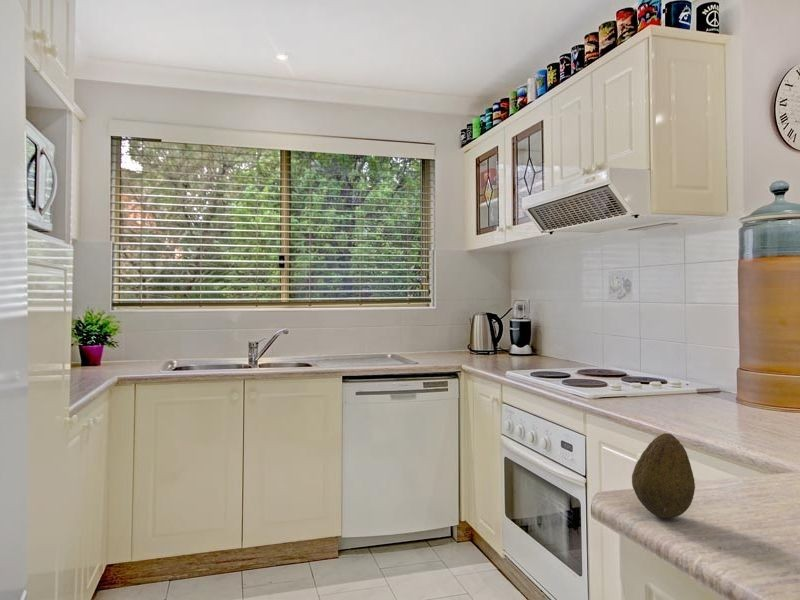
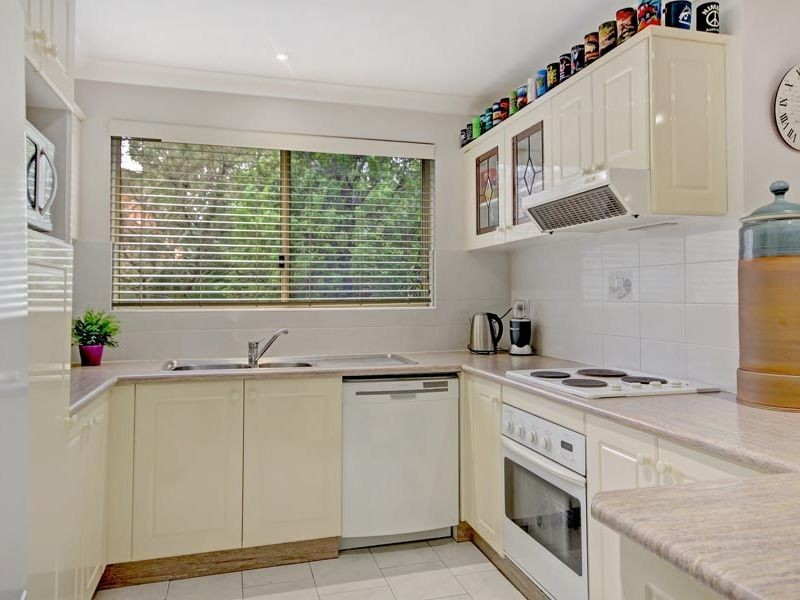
- fruit (663, 474)
